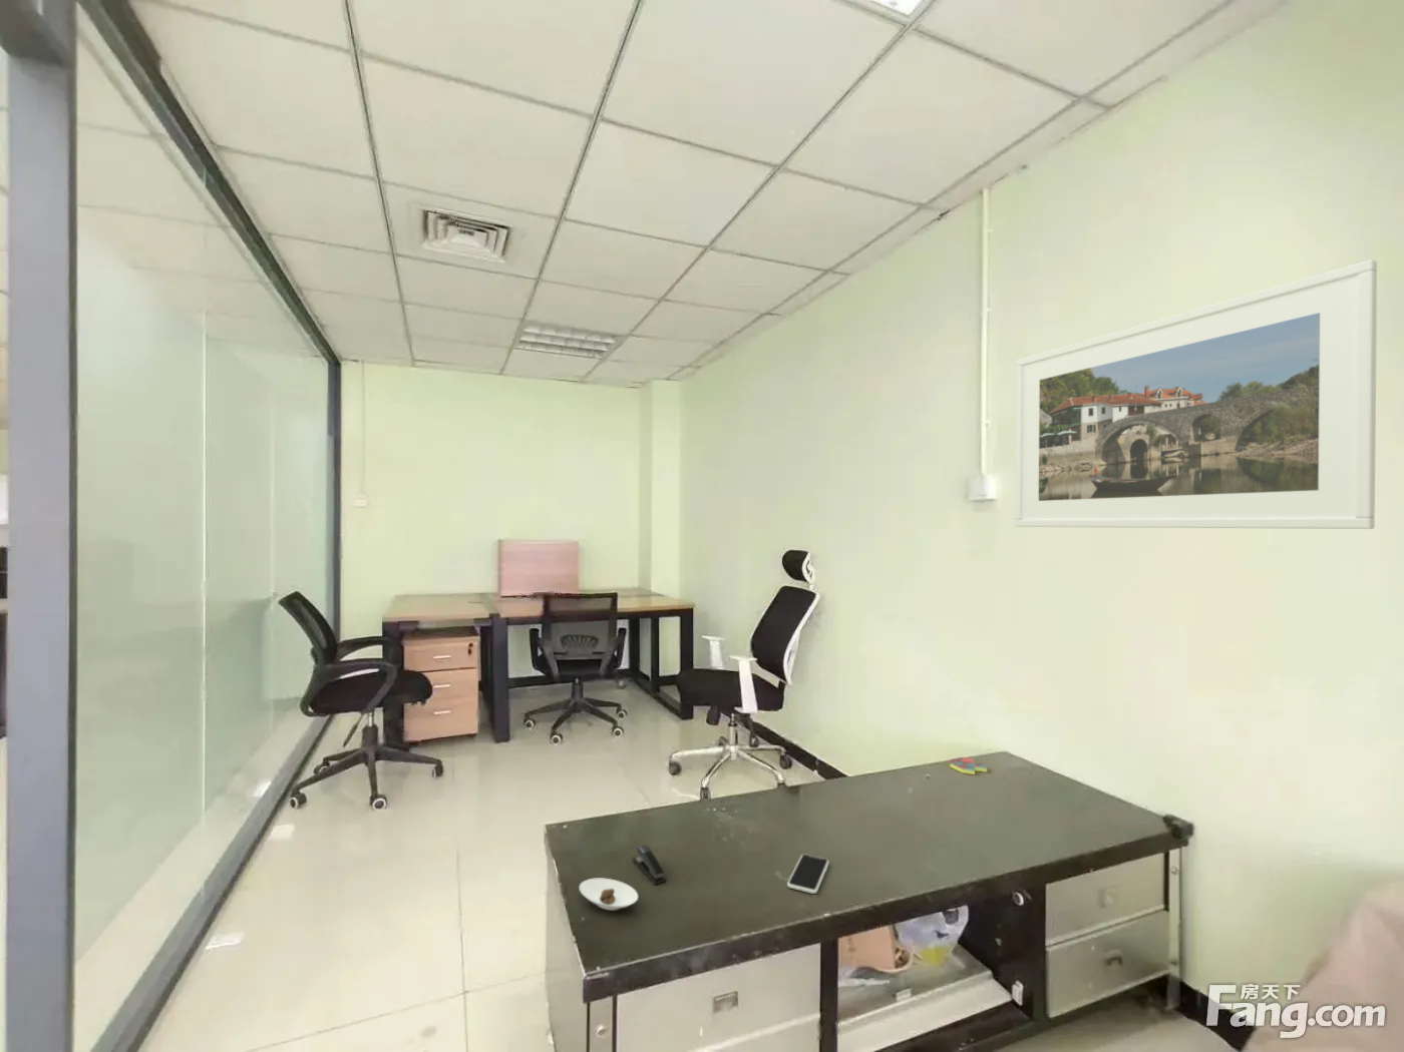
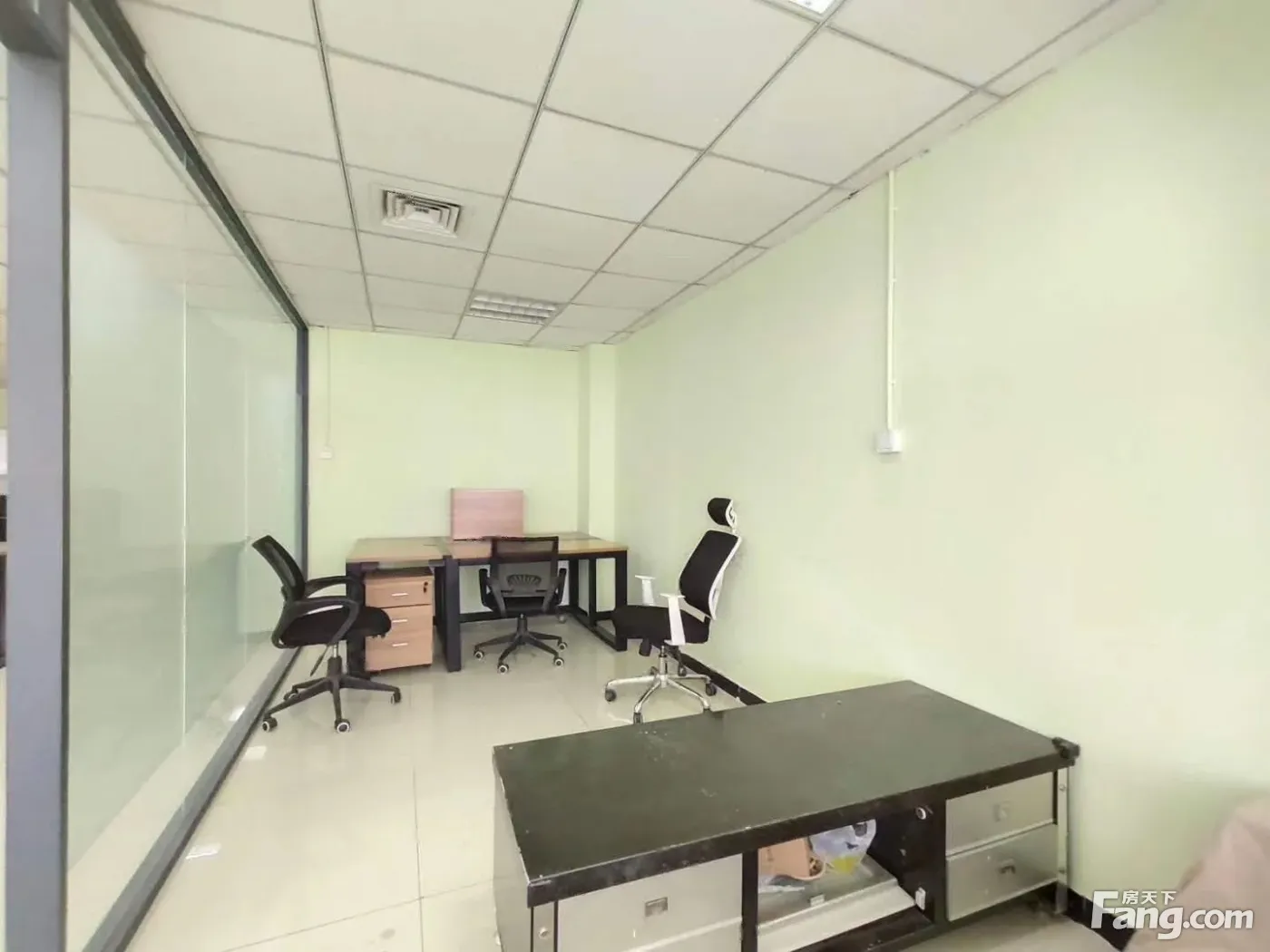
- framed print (1153, 424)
- smartphone (808, 873)
- saucer (608, 896)
- stapler (649, 862)
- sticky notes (967, 766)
